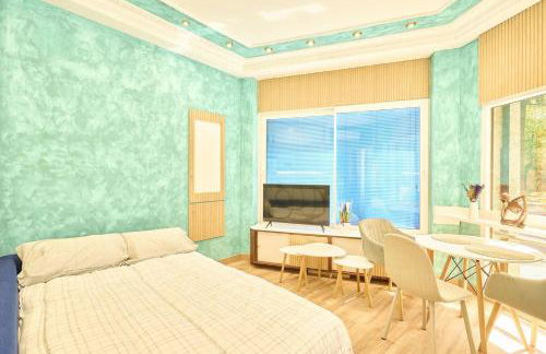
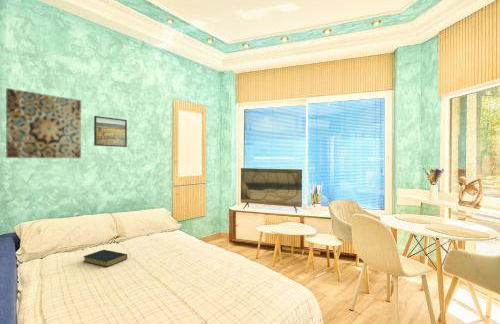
+ hardback book (105, 257)
+ wall art (46, 126)
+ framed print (111, 132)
